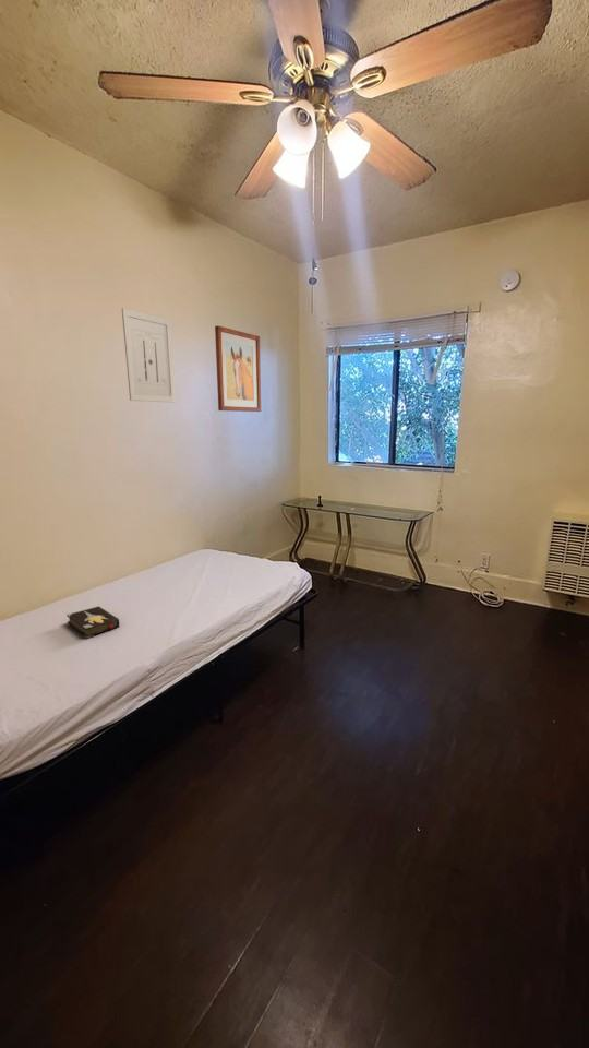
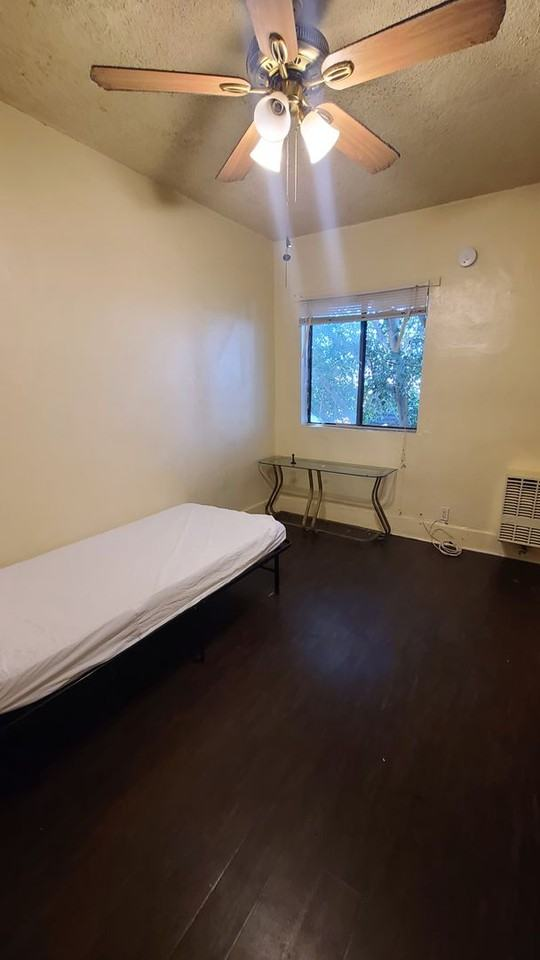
- wall art (239, 371)
- wall art (151, 358)
- hardback book (93, 620)
